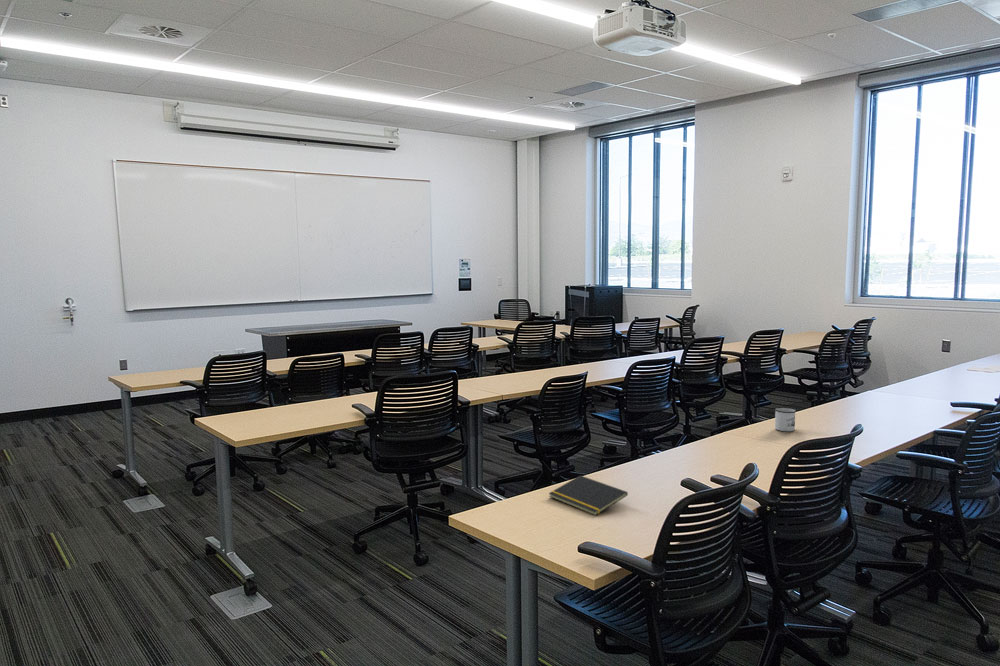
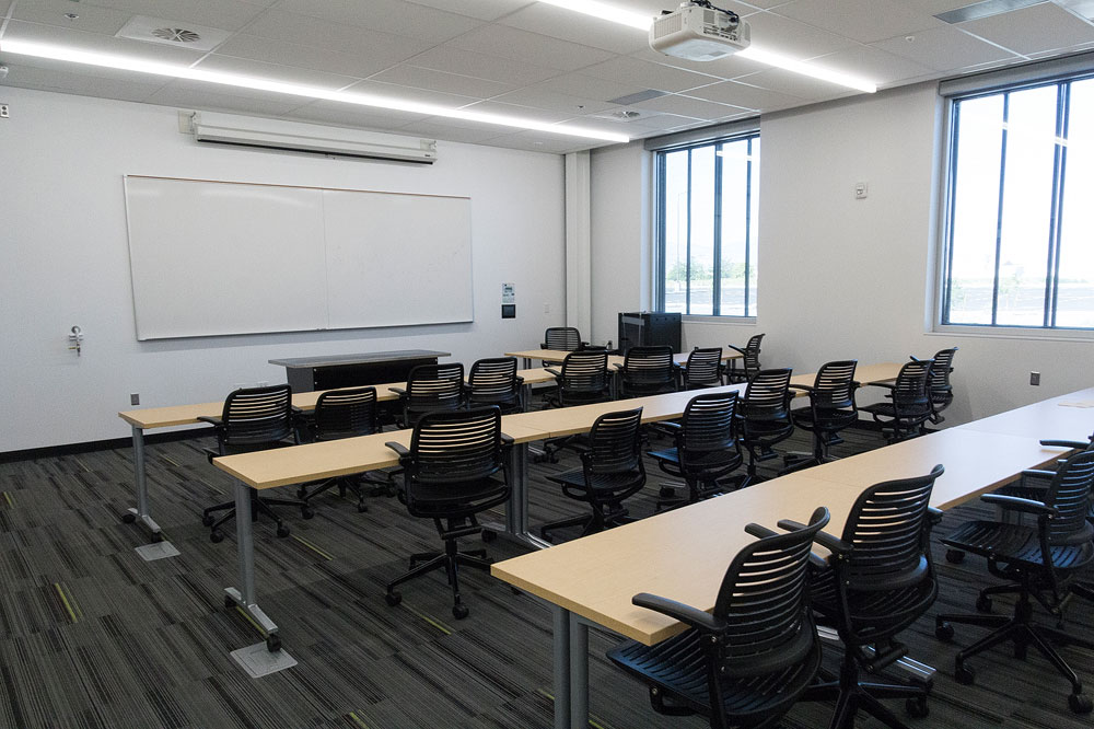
- mug (786, 419)
- notepad (587, 494)
